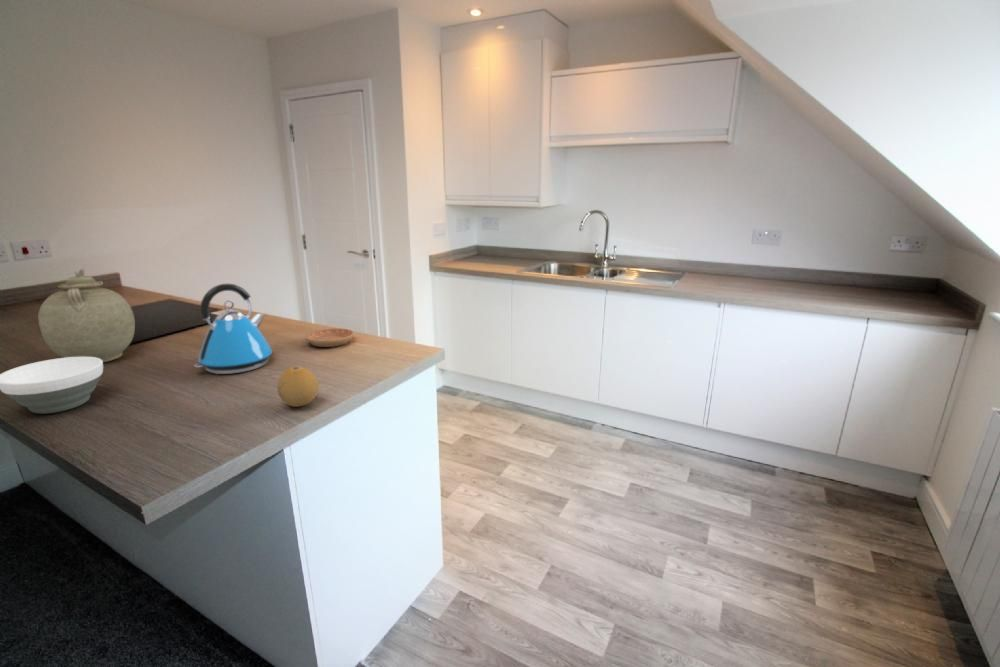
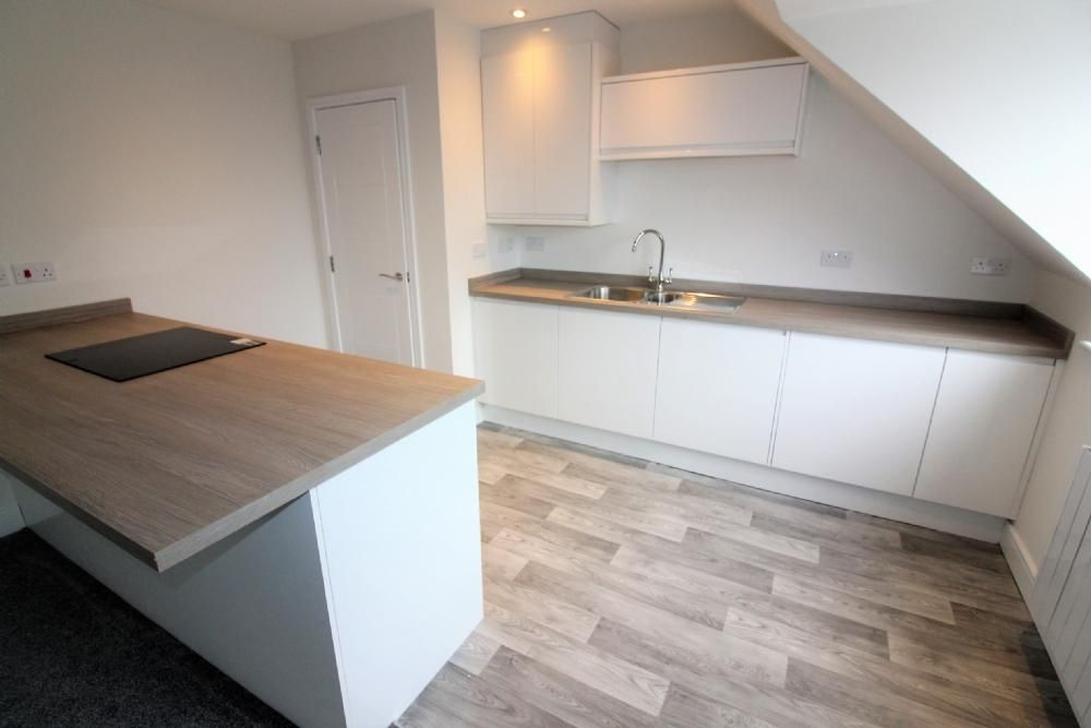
- teapot (88, 315)
- bowl (56, 387)
- kettle (229, 325)
- saucer (330, 337)
- fruit (298, 386)
